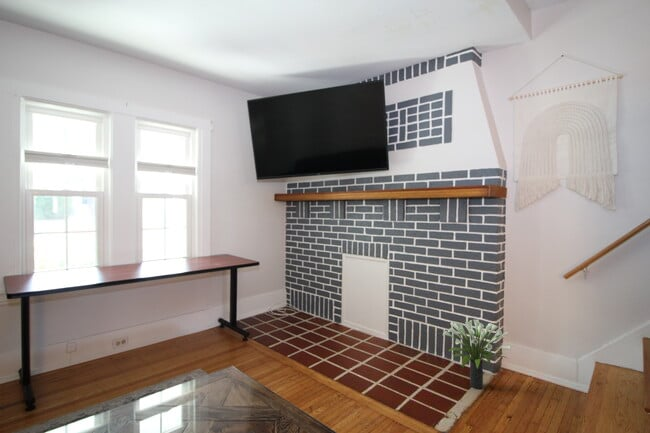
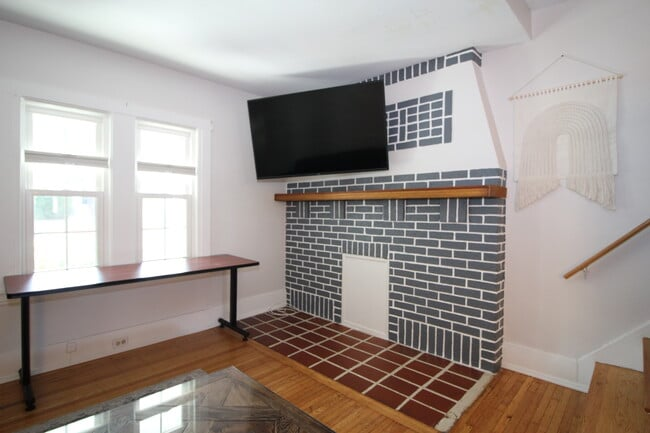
- potted plant (478, 353)
